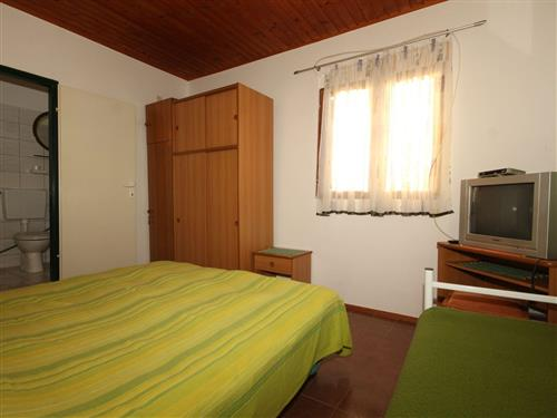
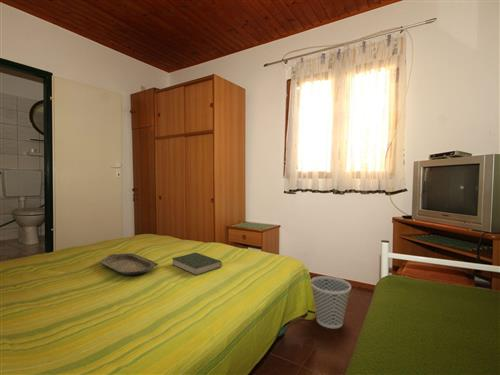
+ serving tray (127, 264)
+ book (196, 262)
+ wastebasket (329, 302)
